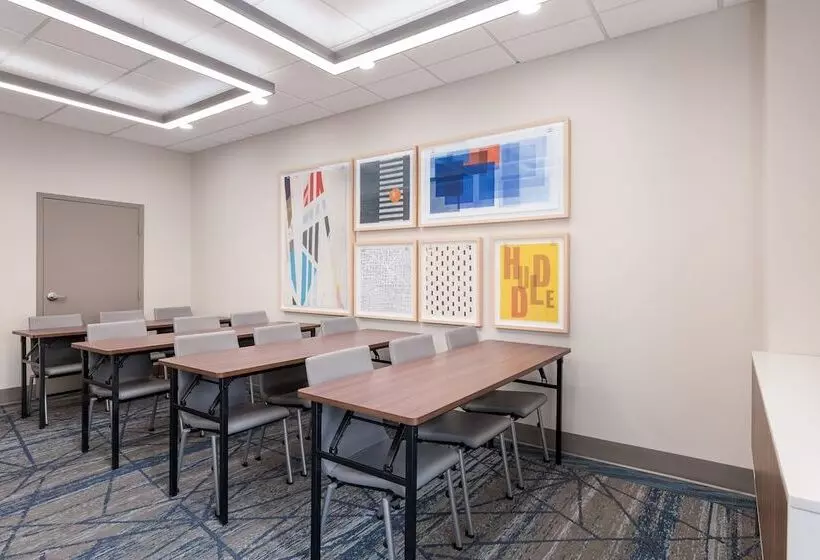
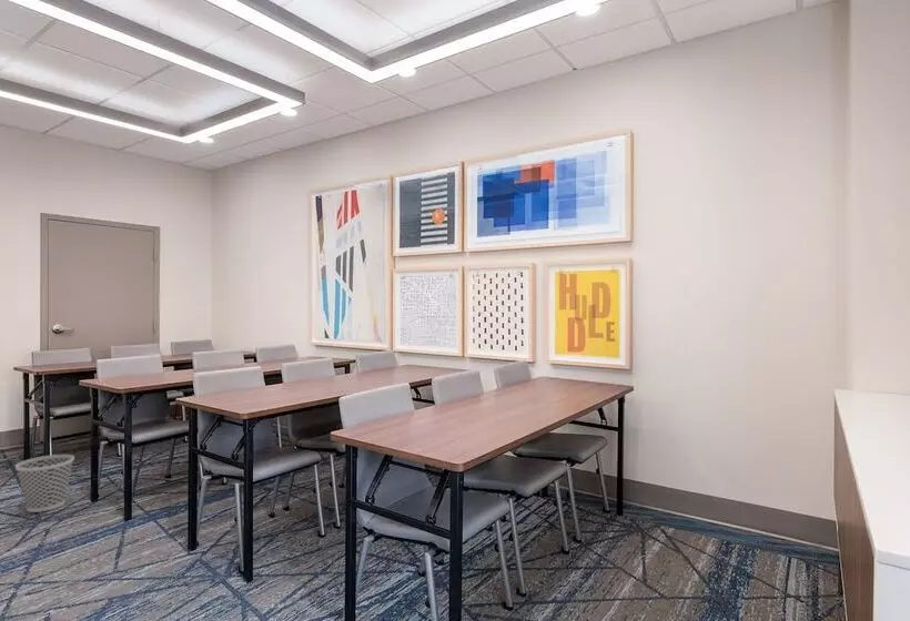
+ wastebasket (46, 483)
